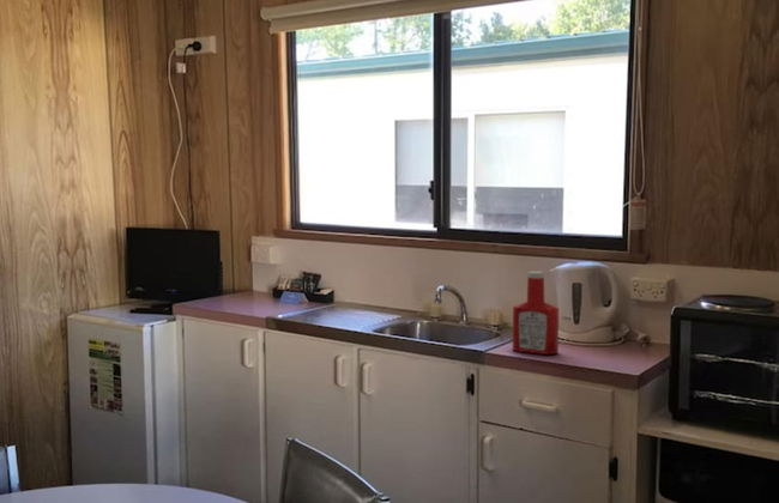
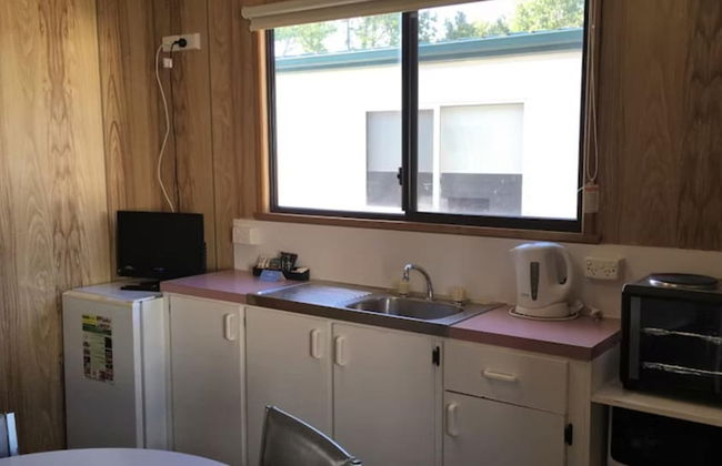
- soap bottle (535, 311)
